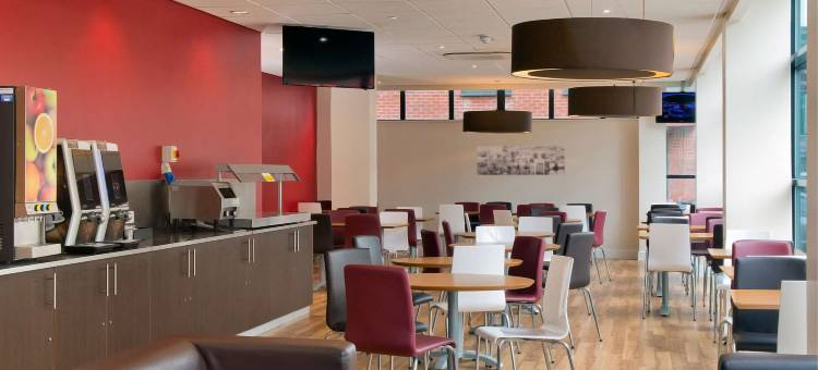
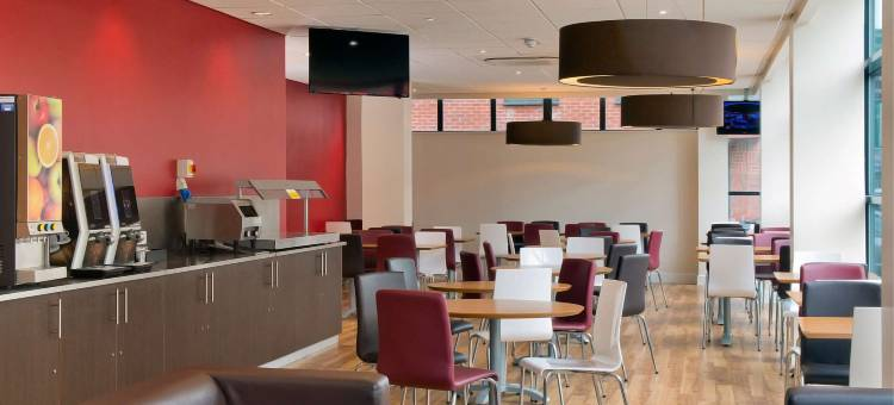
- wall art (520, 160)
